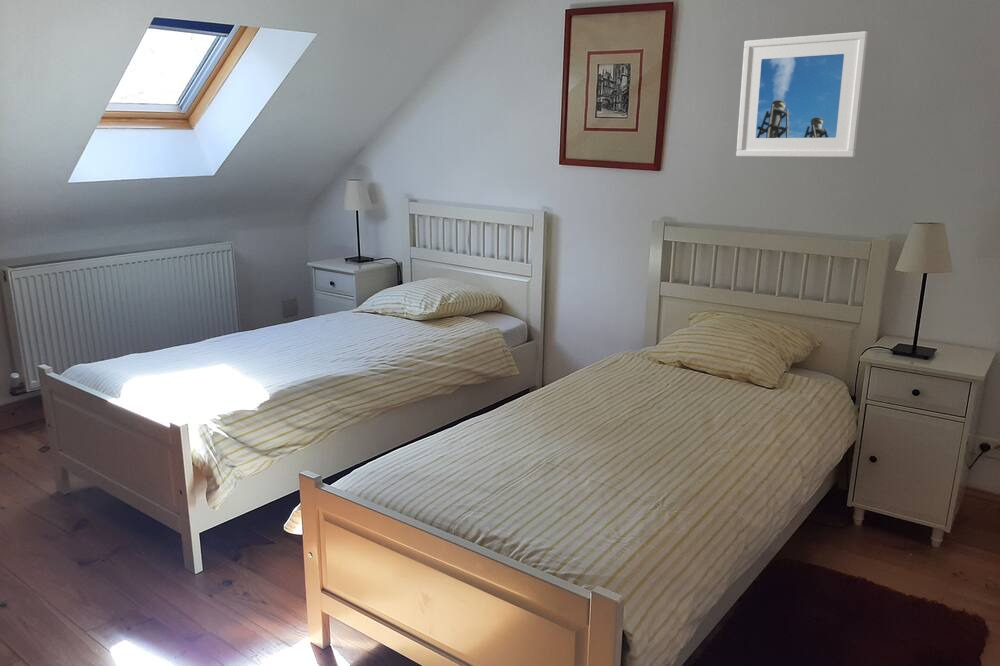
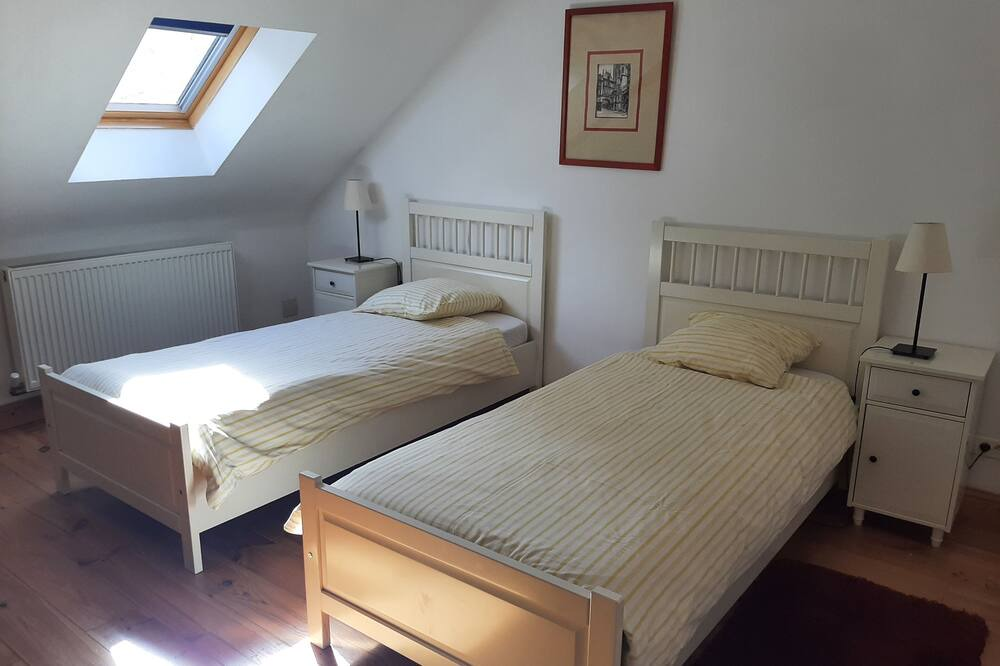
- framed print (798, 97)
